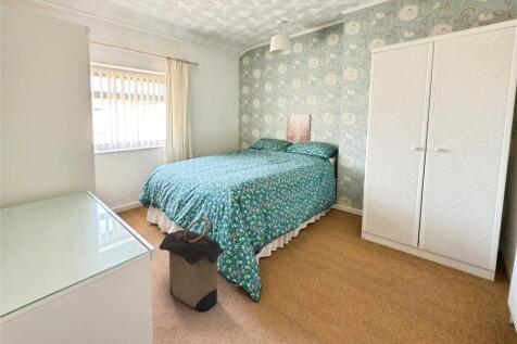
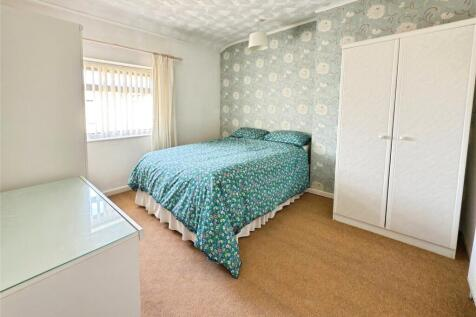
- laundry hamper (190, 258)
- wall art (298, 128)
